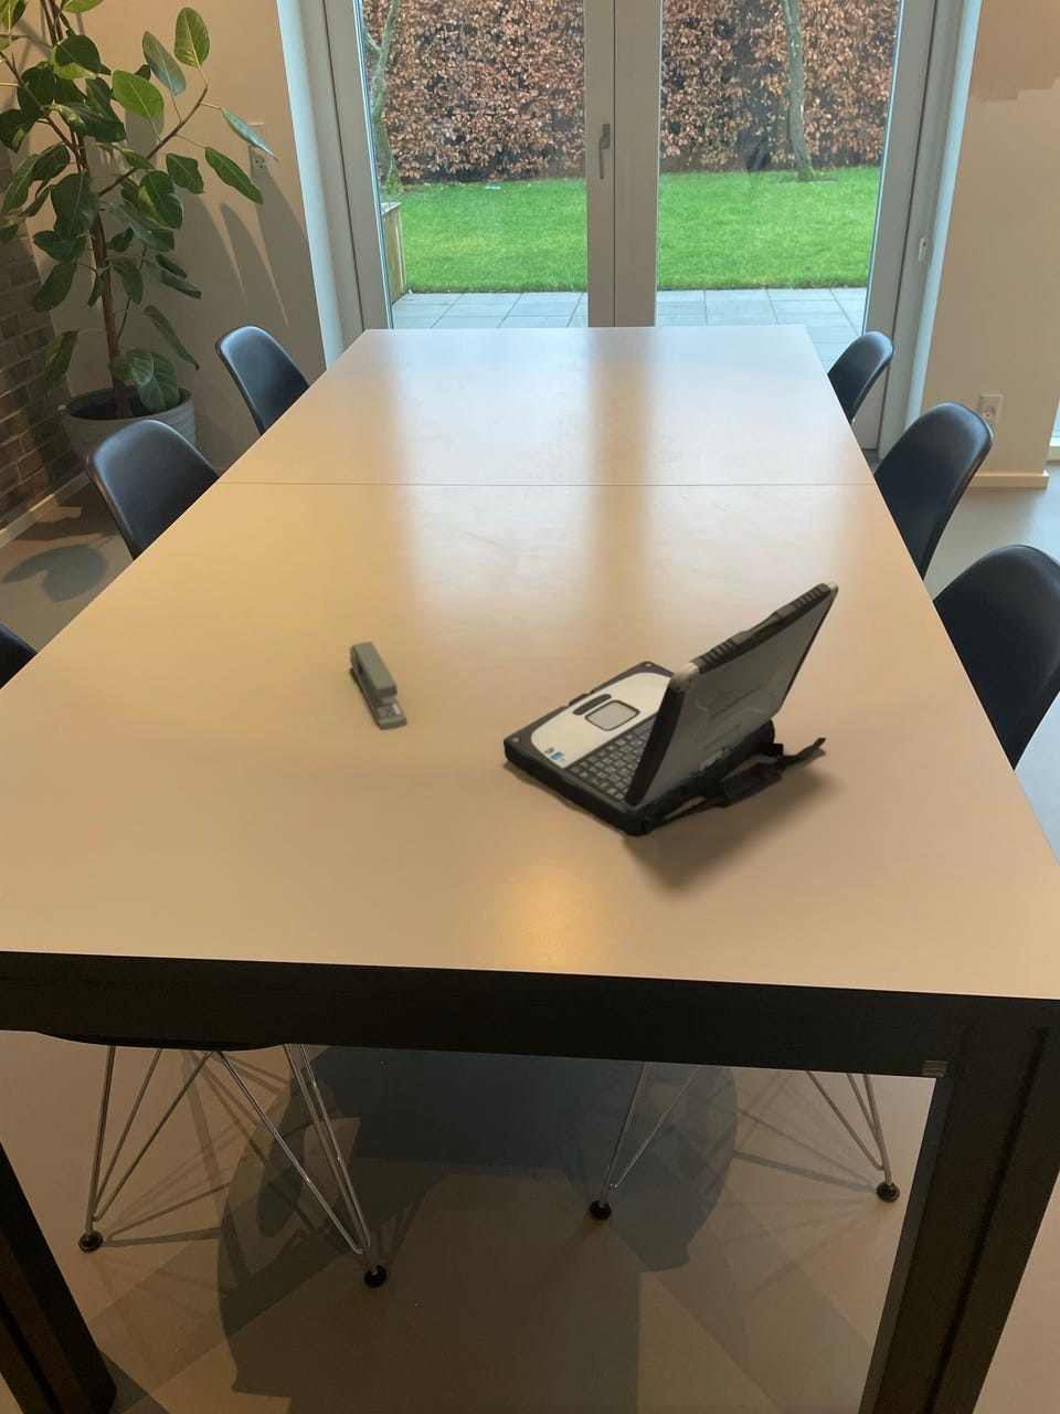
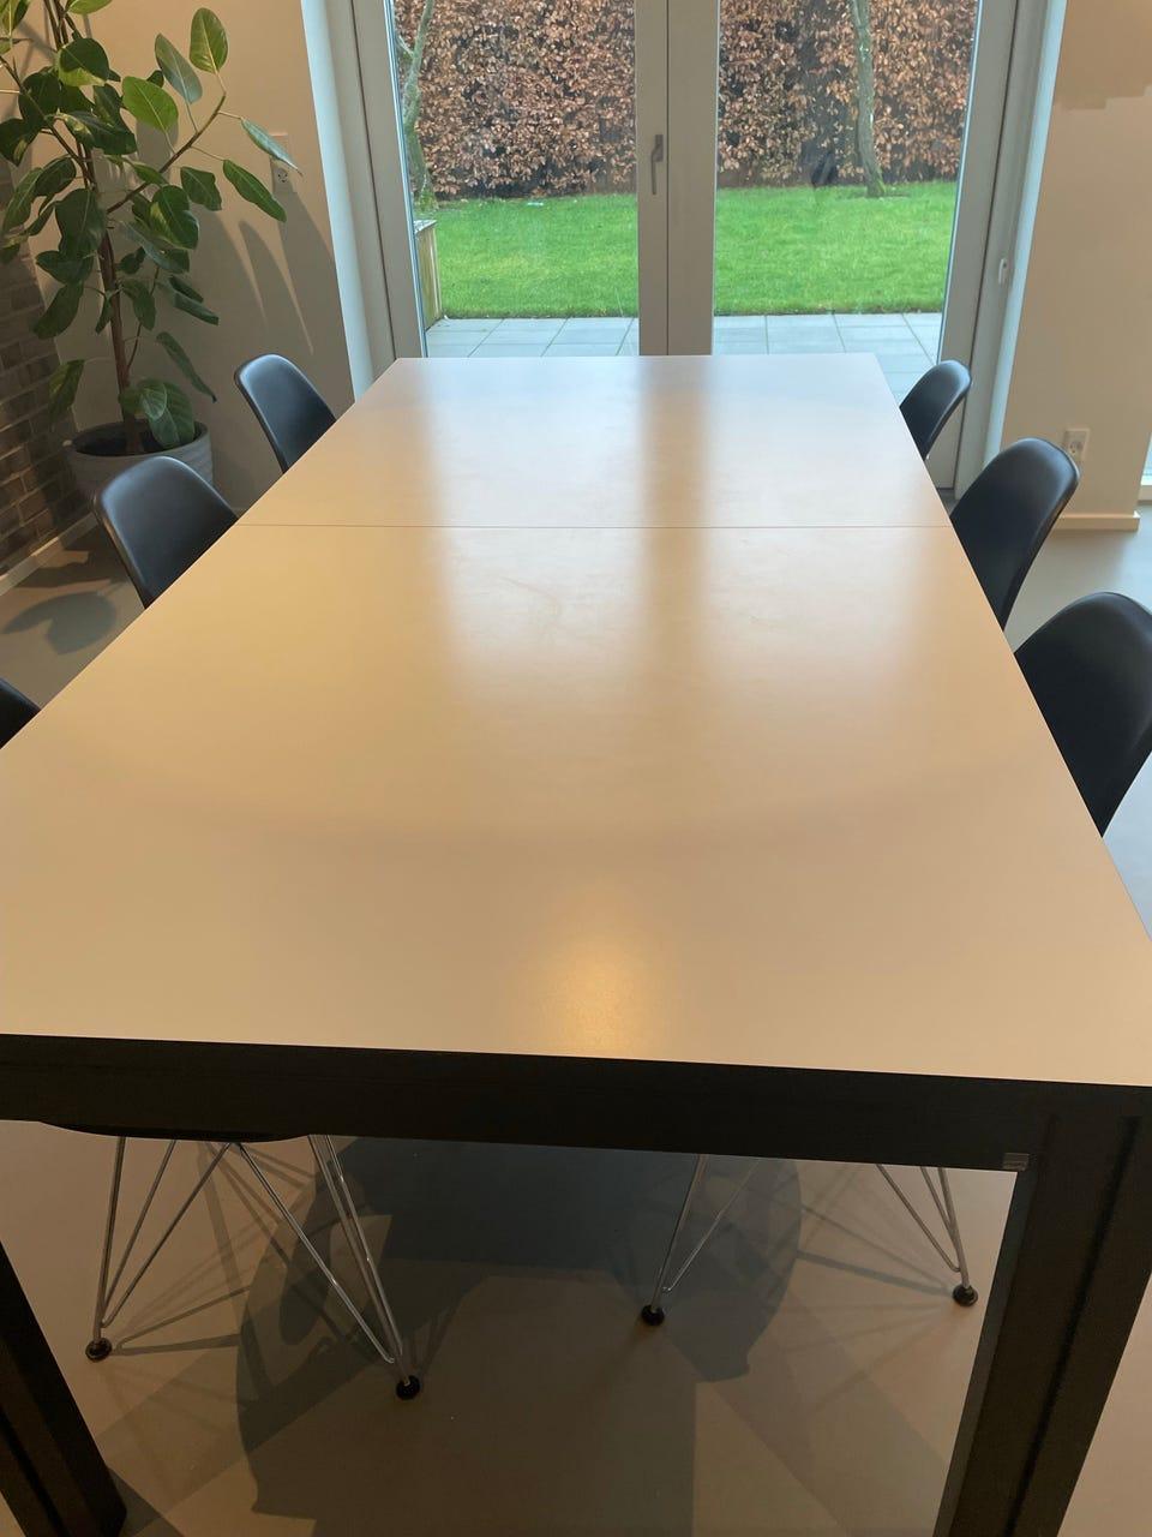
- stapler (375, 676)
- laptop (668, 677)
